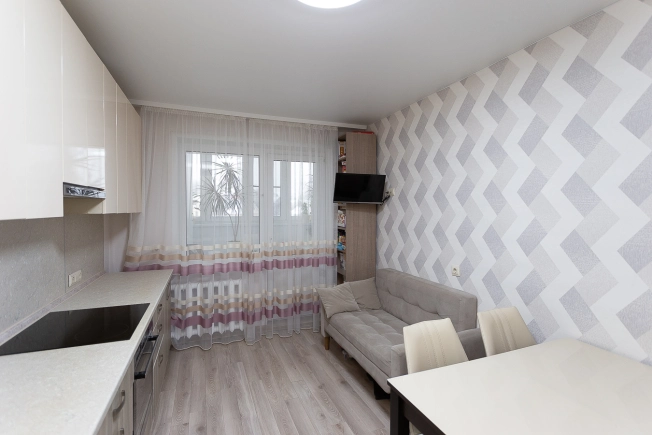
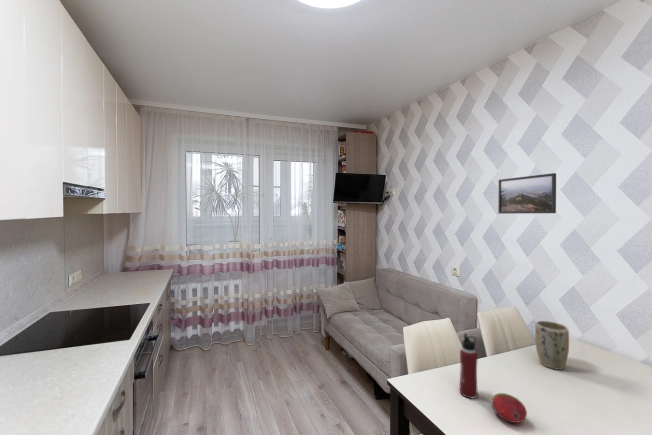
+ fruit (507, 406)
+ plant pot (551, 345)
+ water bottle (468, 364)
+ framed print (524, 195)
